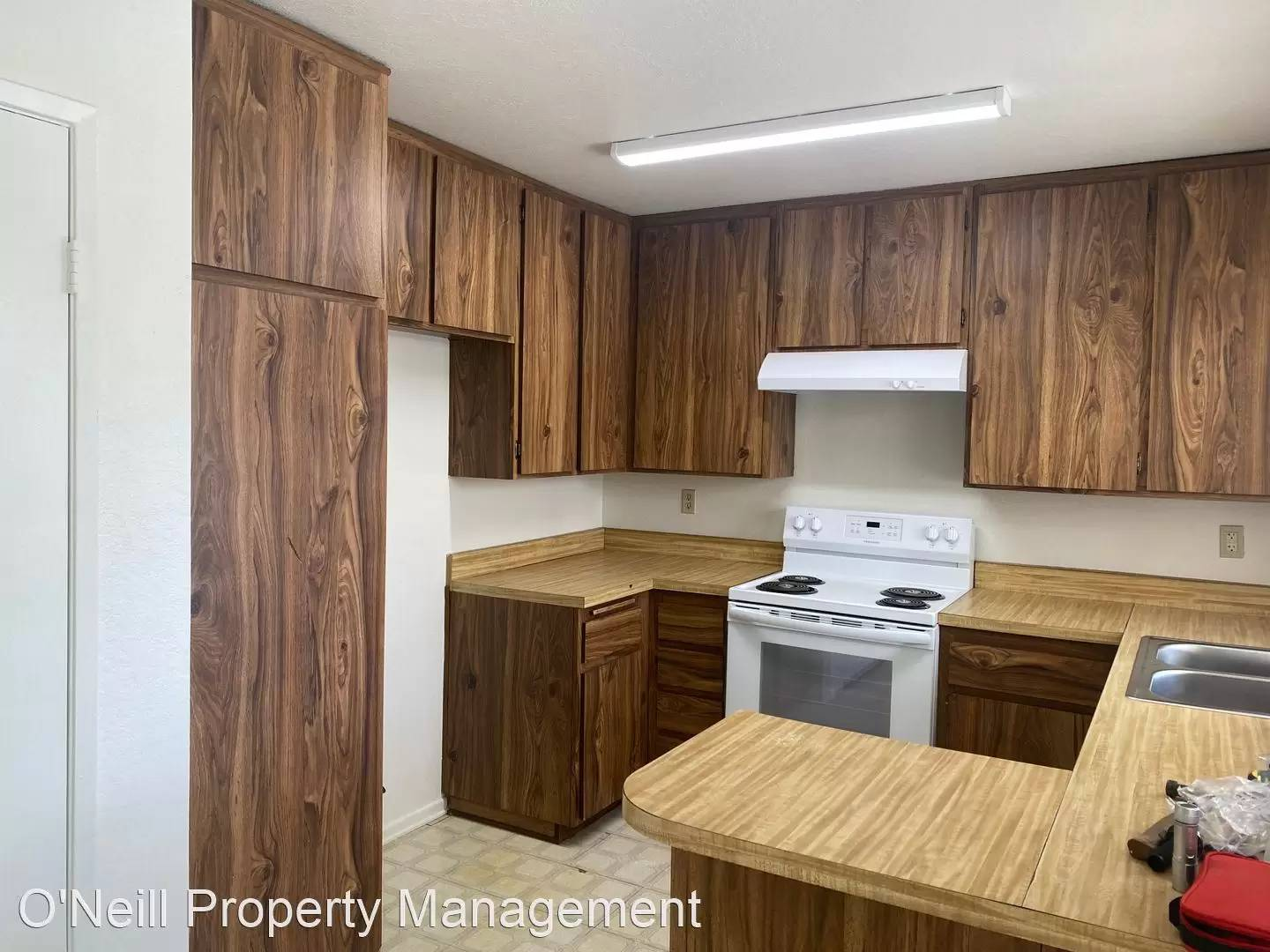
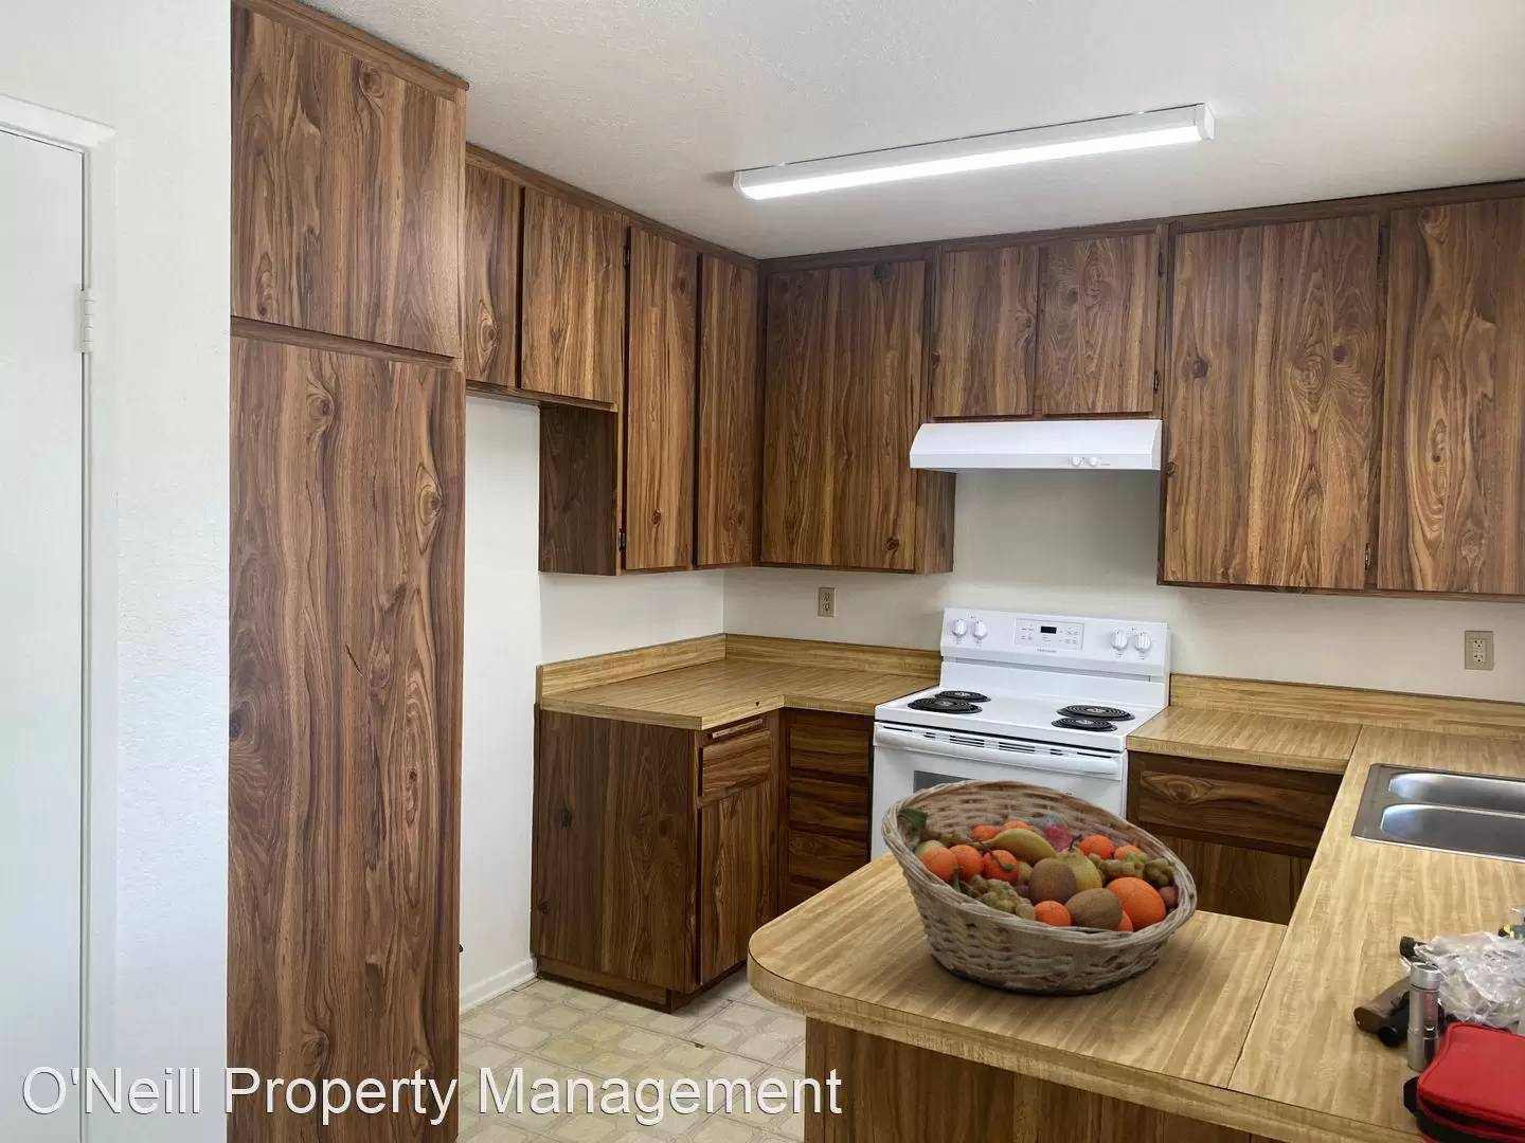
+ fruit basket (1036, 878)
